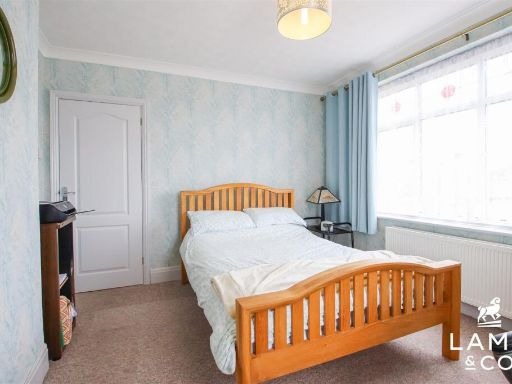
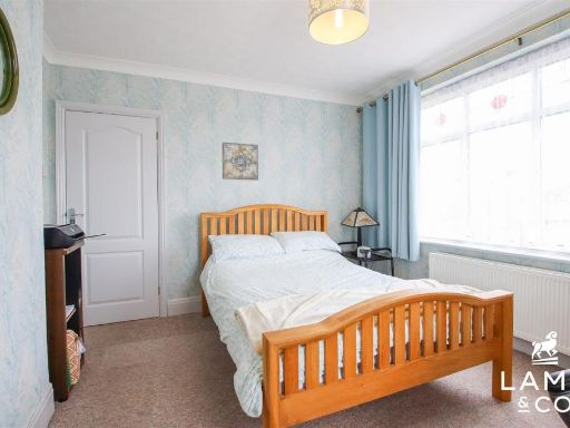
+ wall art (240, 160)
